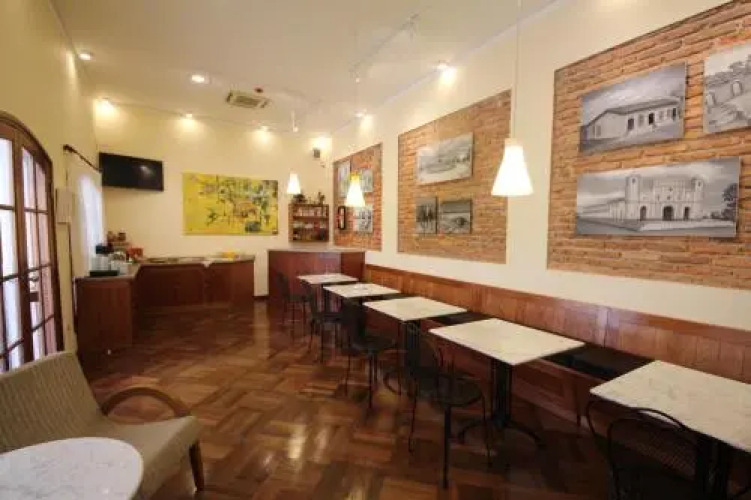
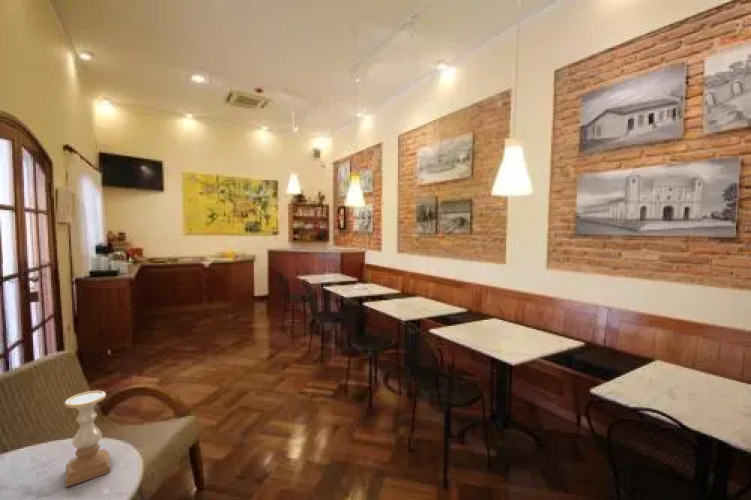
+ candle holder (87, 434)
